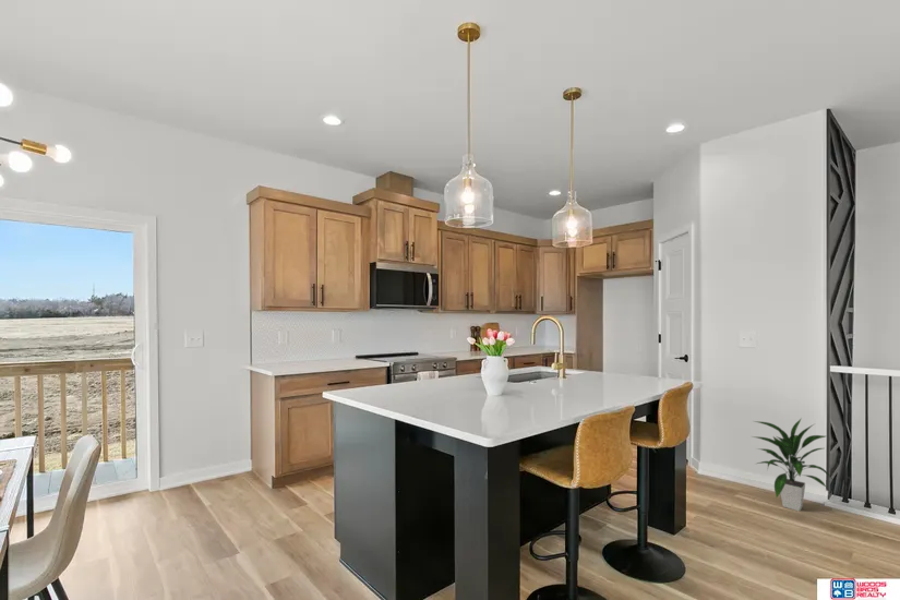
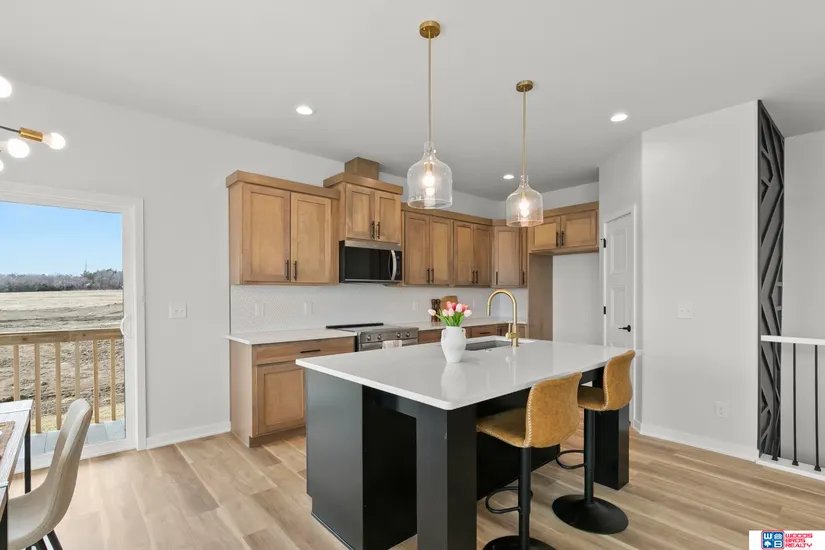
- indoor plant (790, 461)
